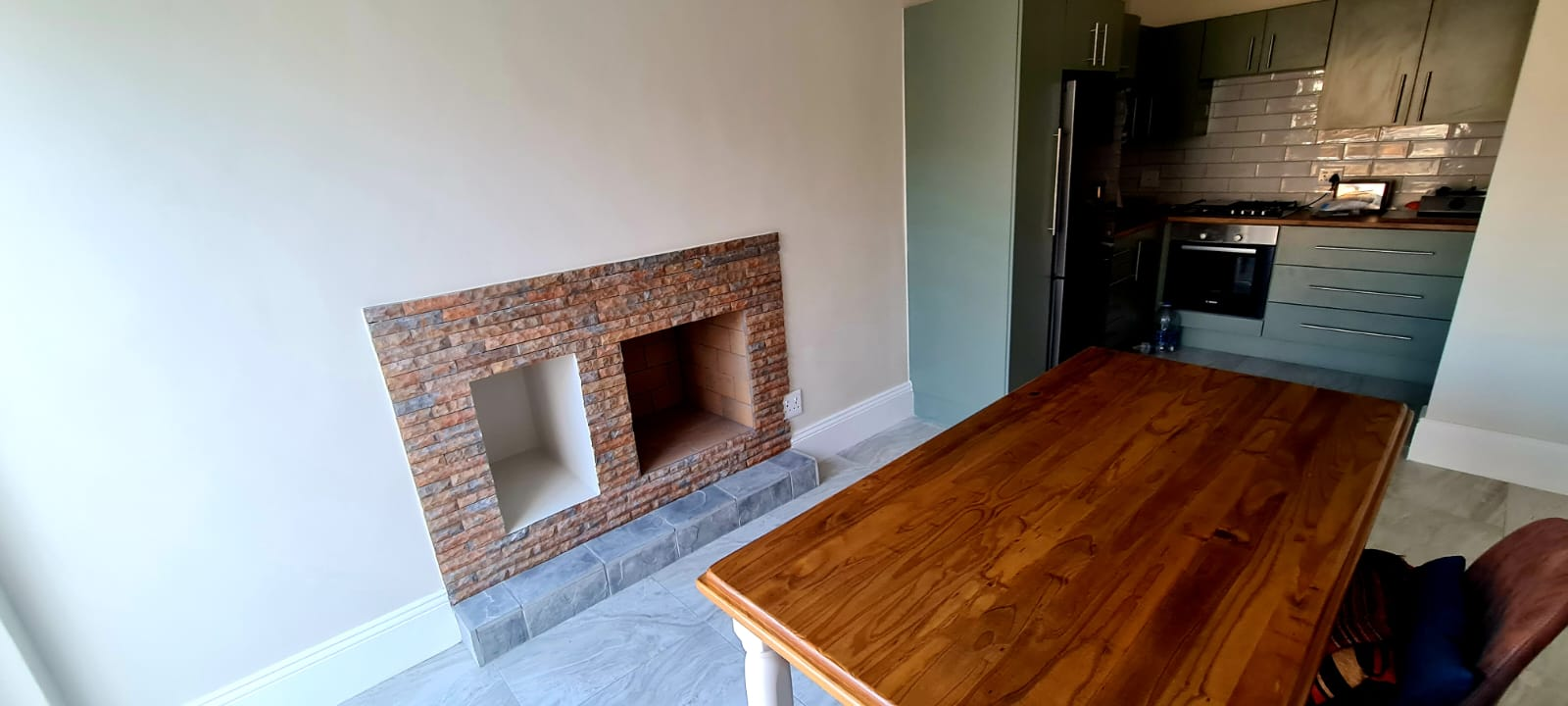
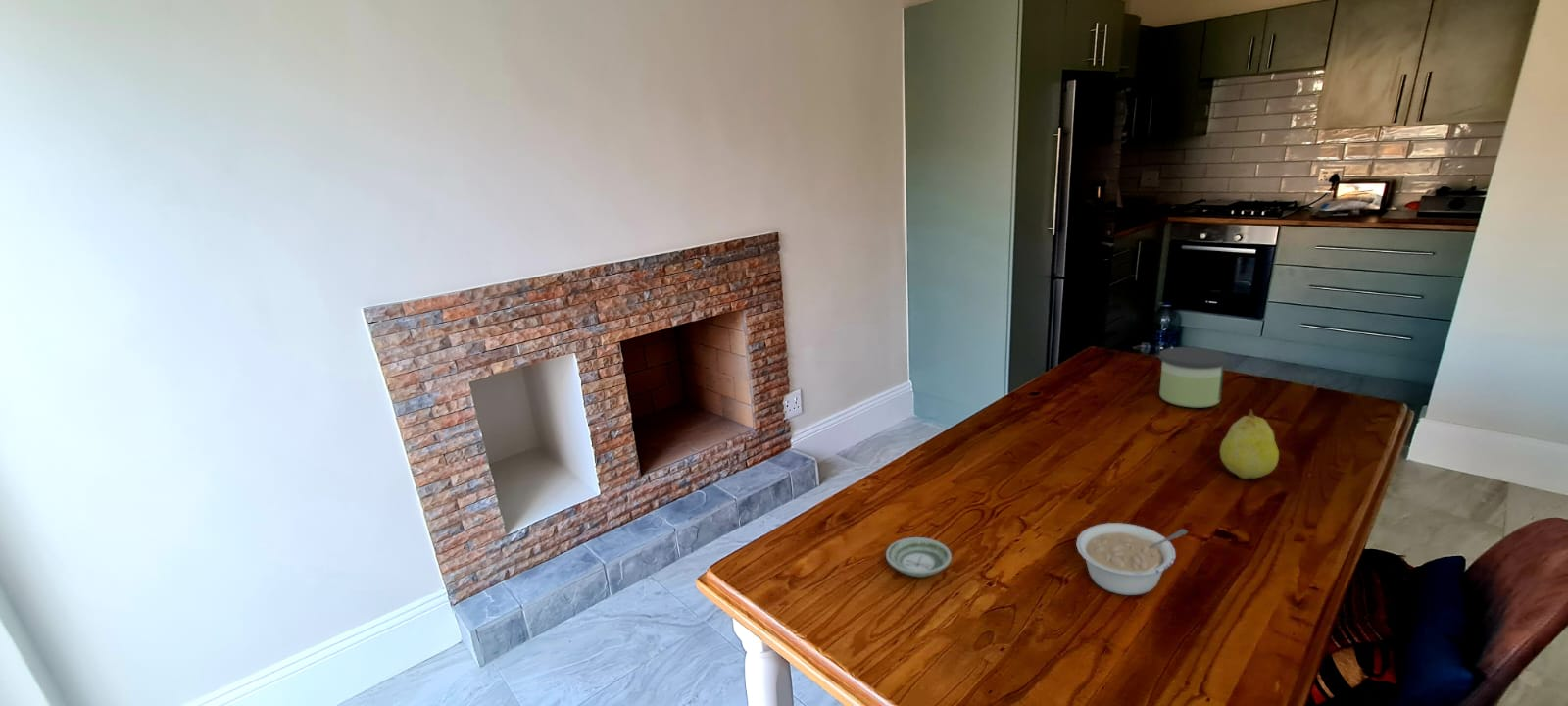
+ fruit (1251, 443)
+ candle (1191, 378)
+ legume (1125, 557)
+ saucer (918, 560)
